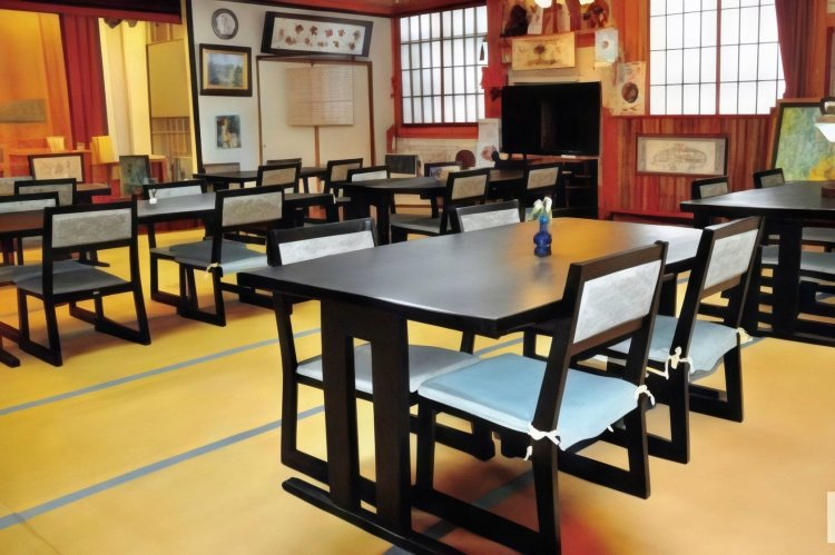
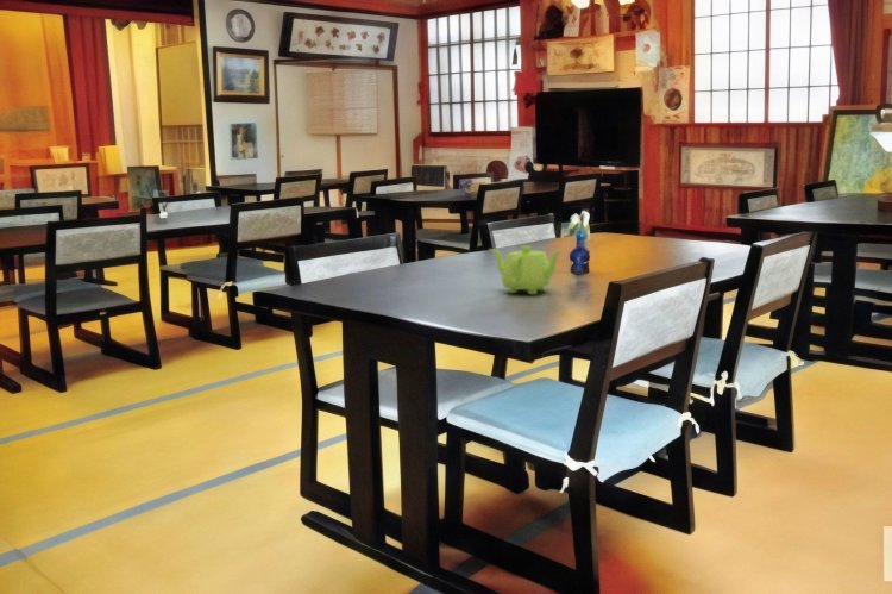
+ teapot (526, 268)
